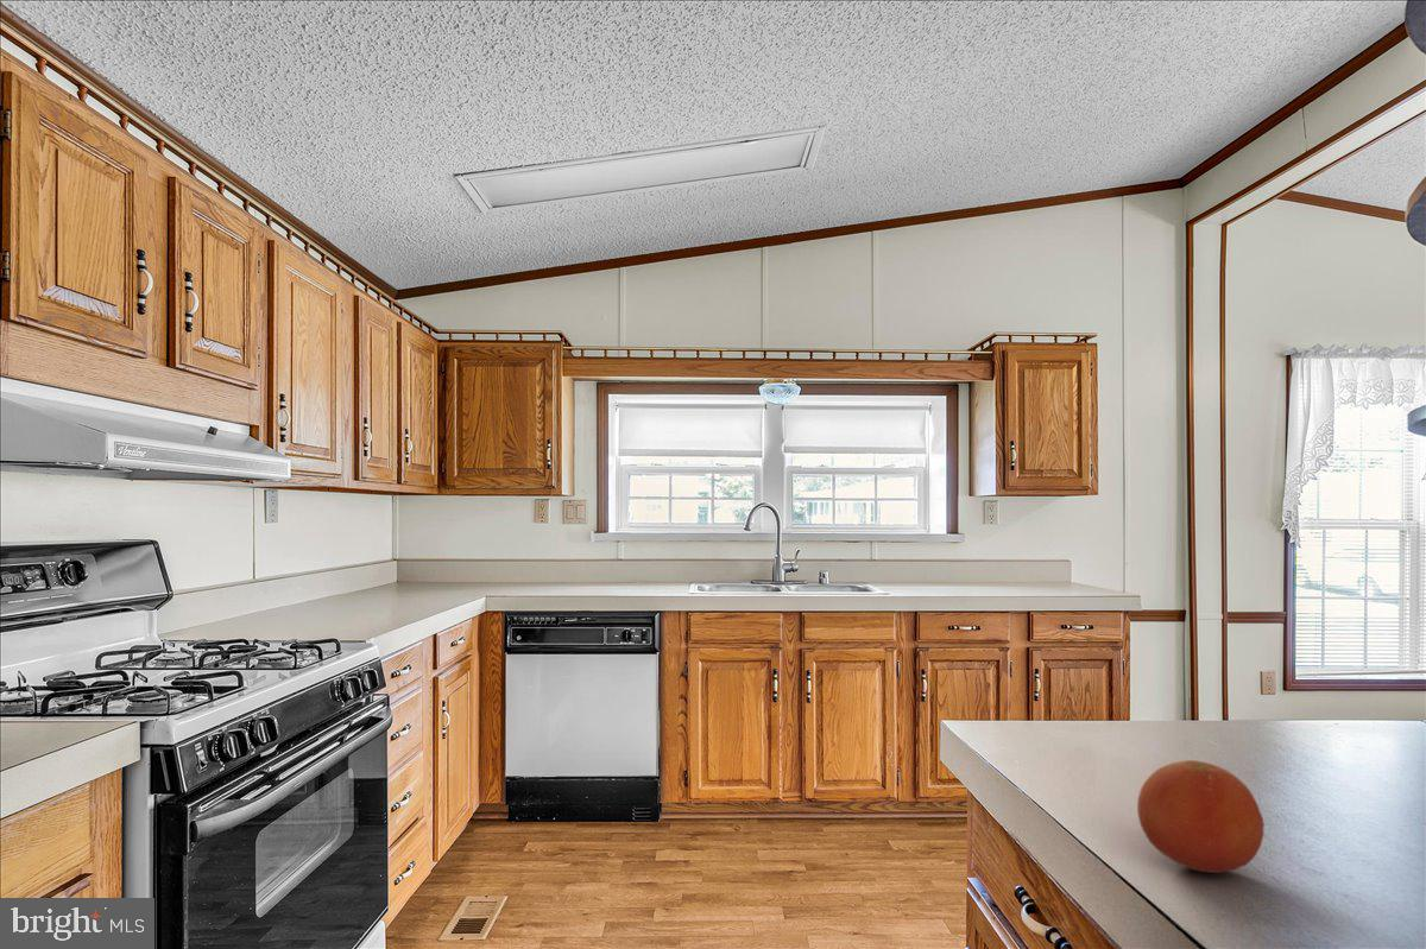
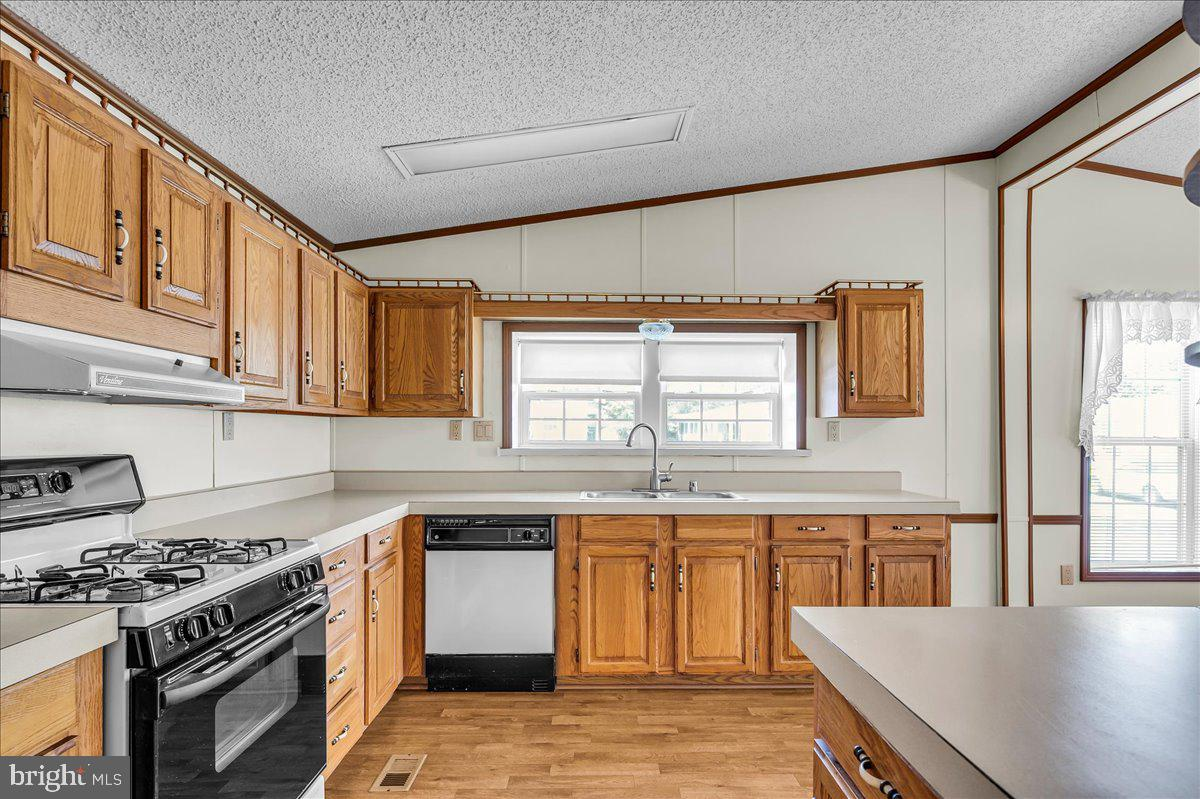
- fruit (1199, 812)
